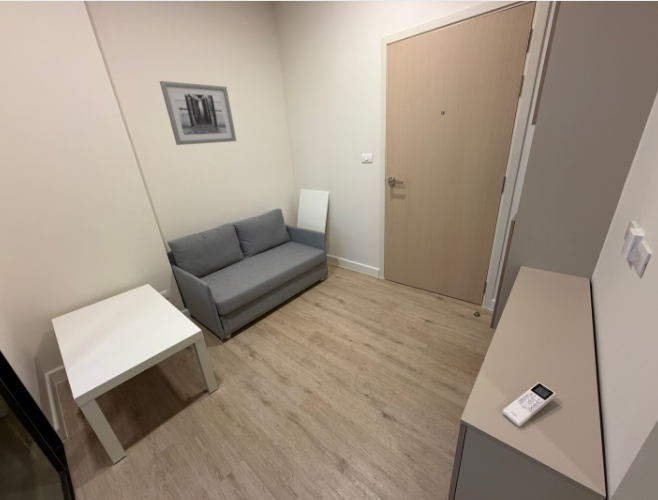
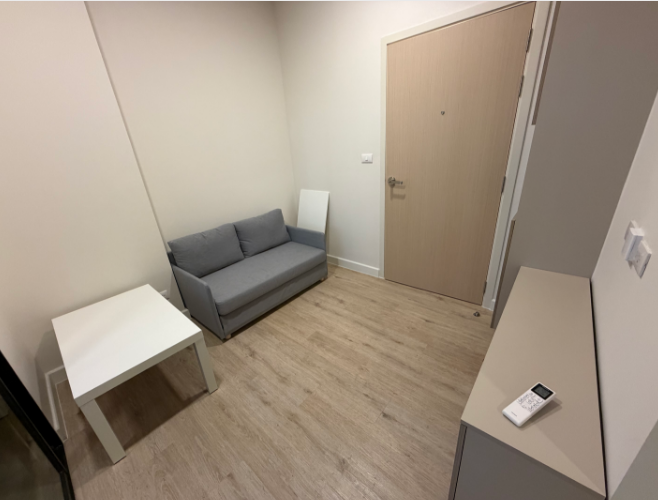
- wall art (202, 114)
